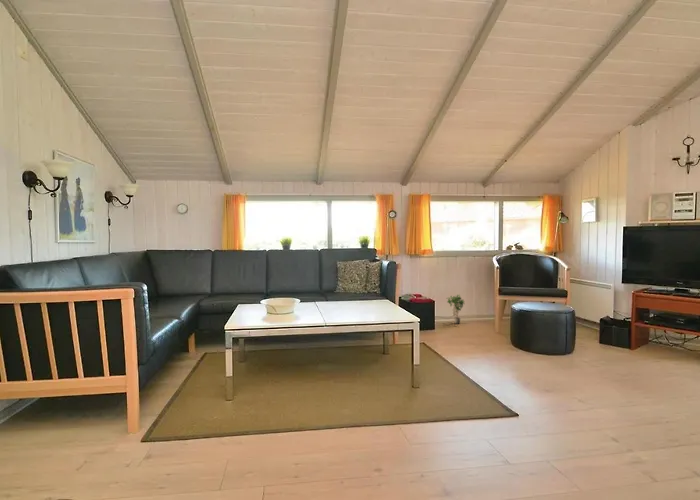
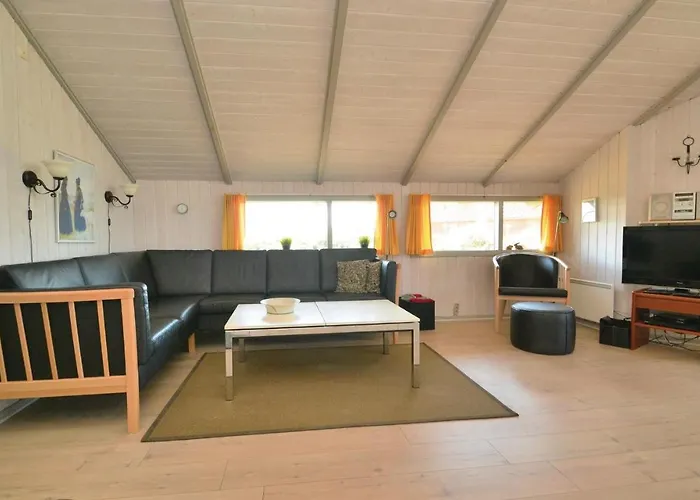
- potted plant (456, 309)
